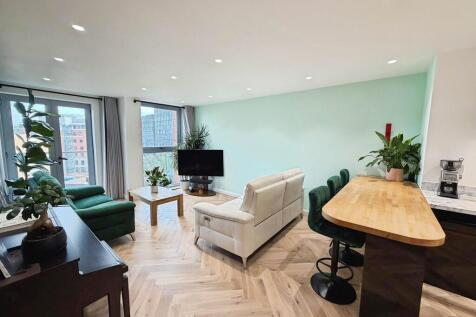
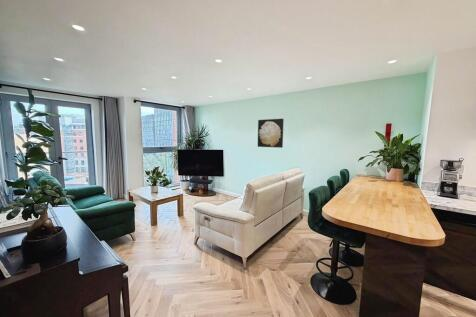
+ wall art (270, 133)
